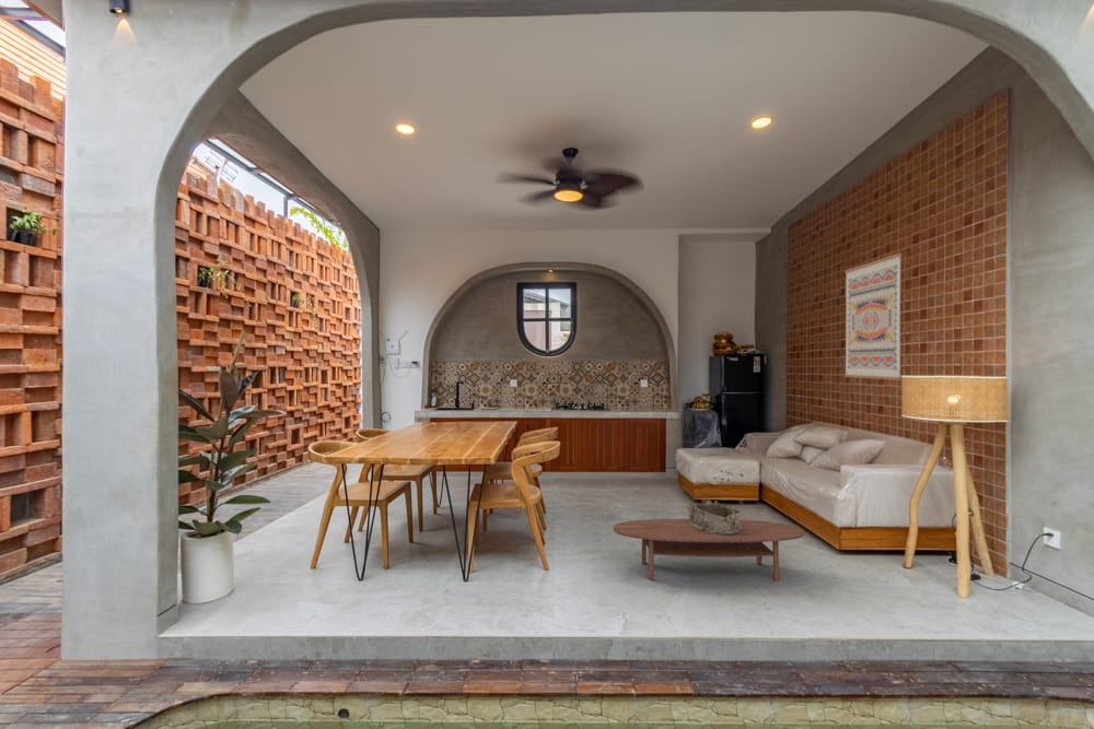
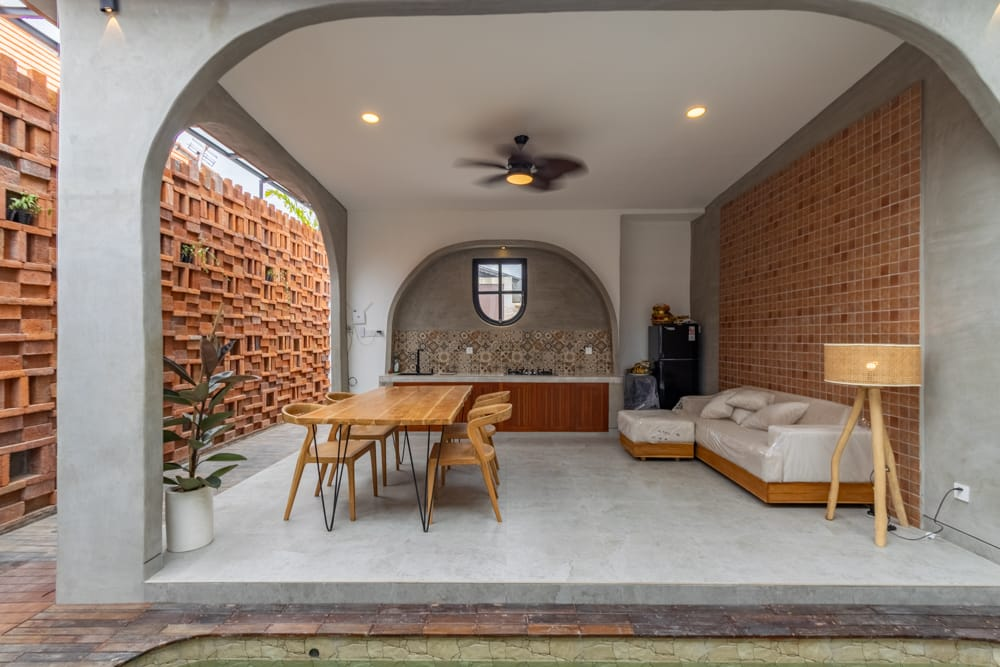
- wall art (870, 320)
- coffee table (707, 550)
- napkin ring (713, 515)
